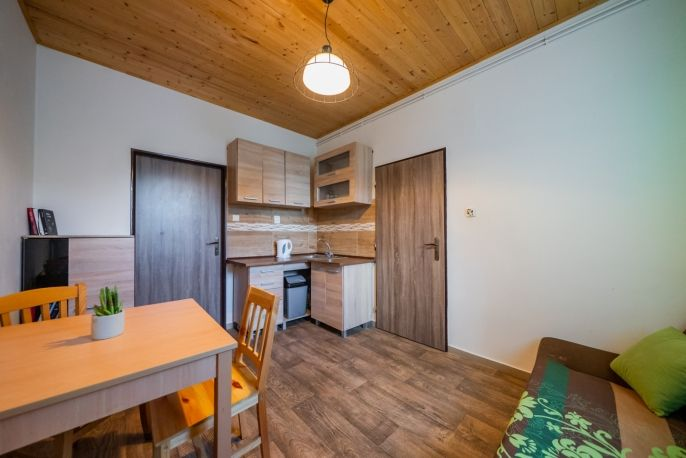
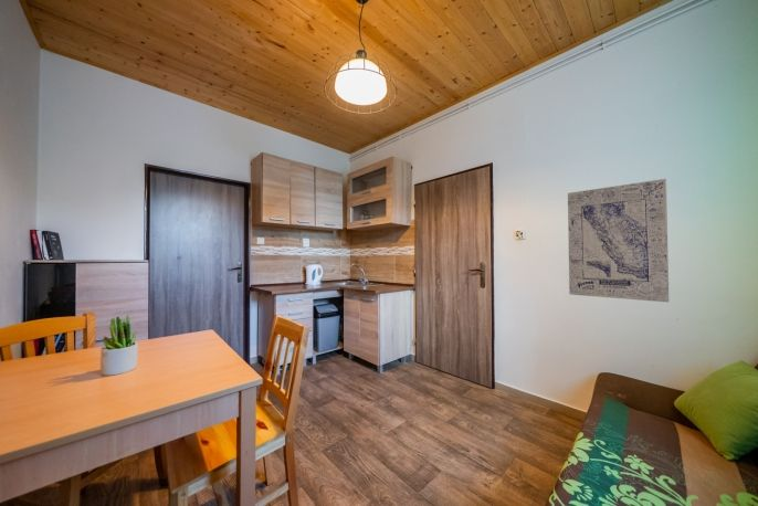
+ wall art (613, 242)
